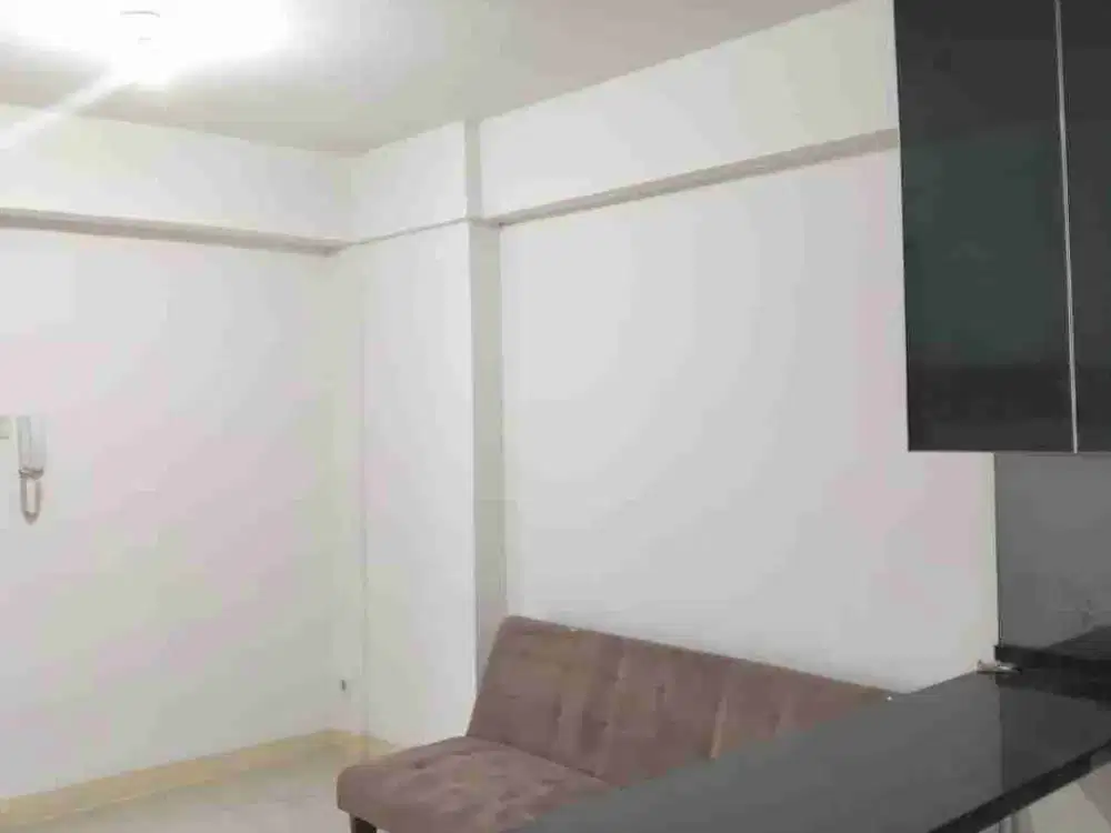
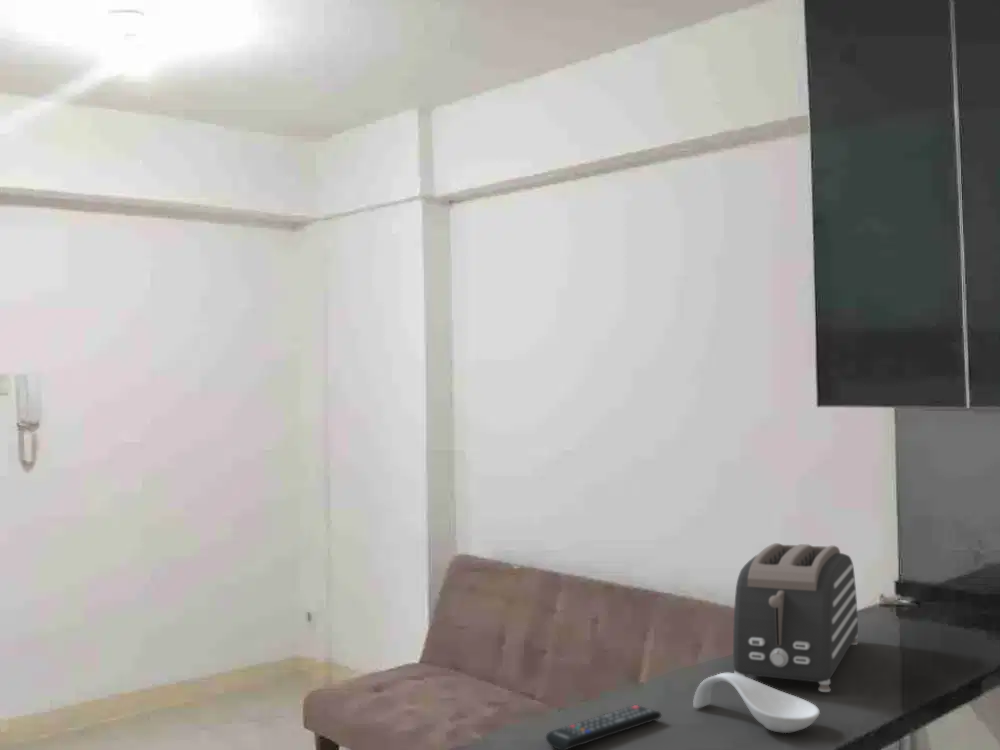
+ remote control (605, 726)
+ spoon rest (753, 700)
+ toaster (796, 606)
